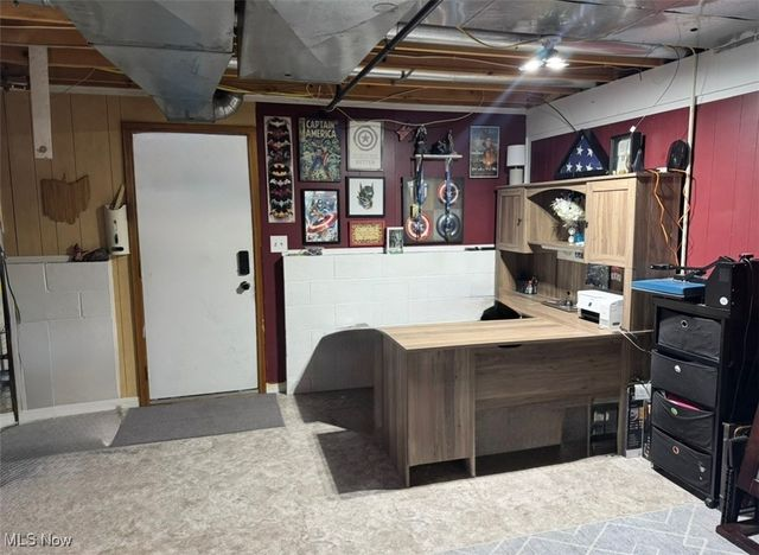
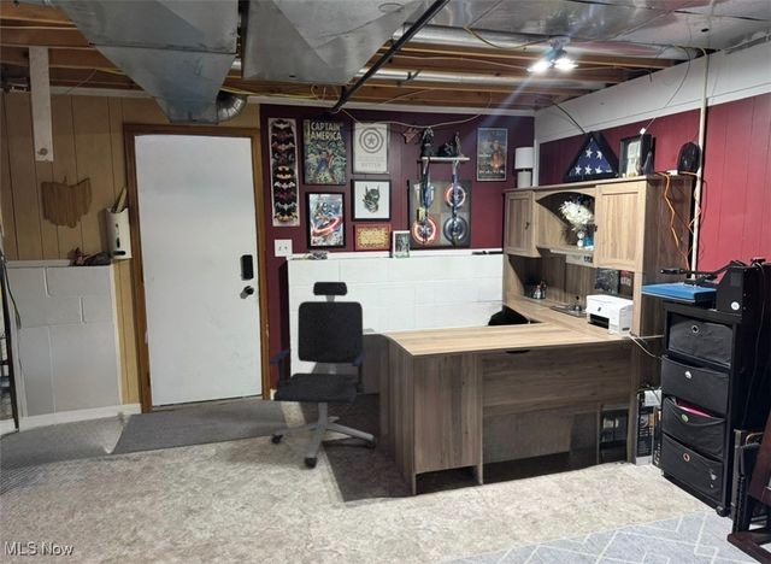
+ office chair (322, 362)
